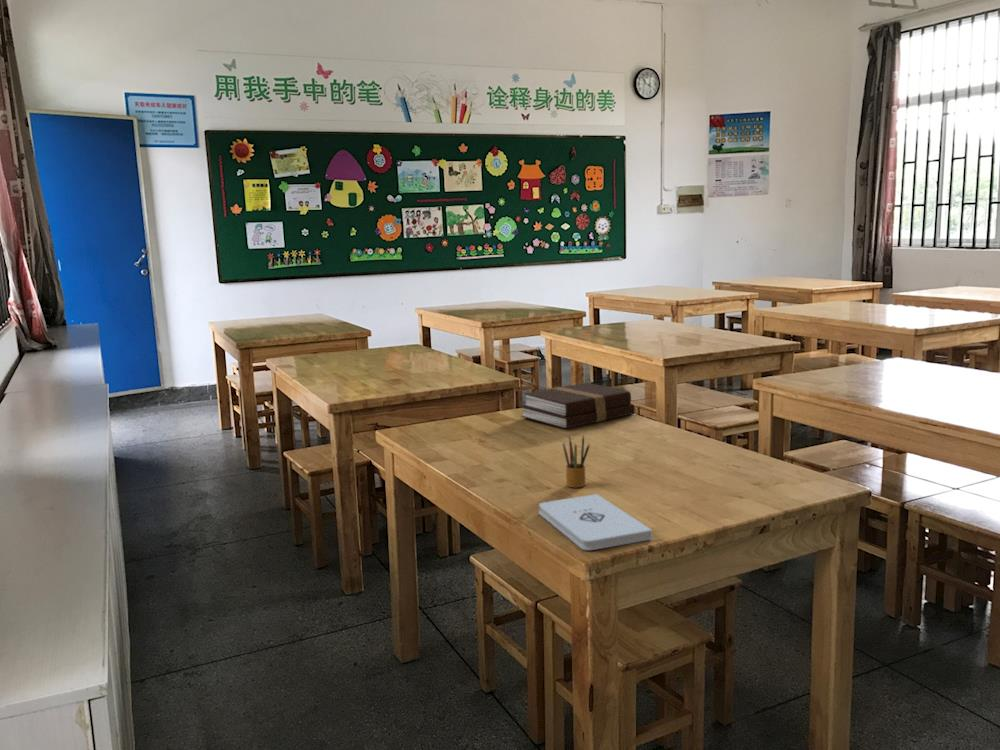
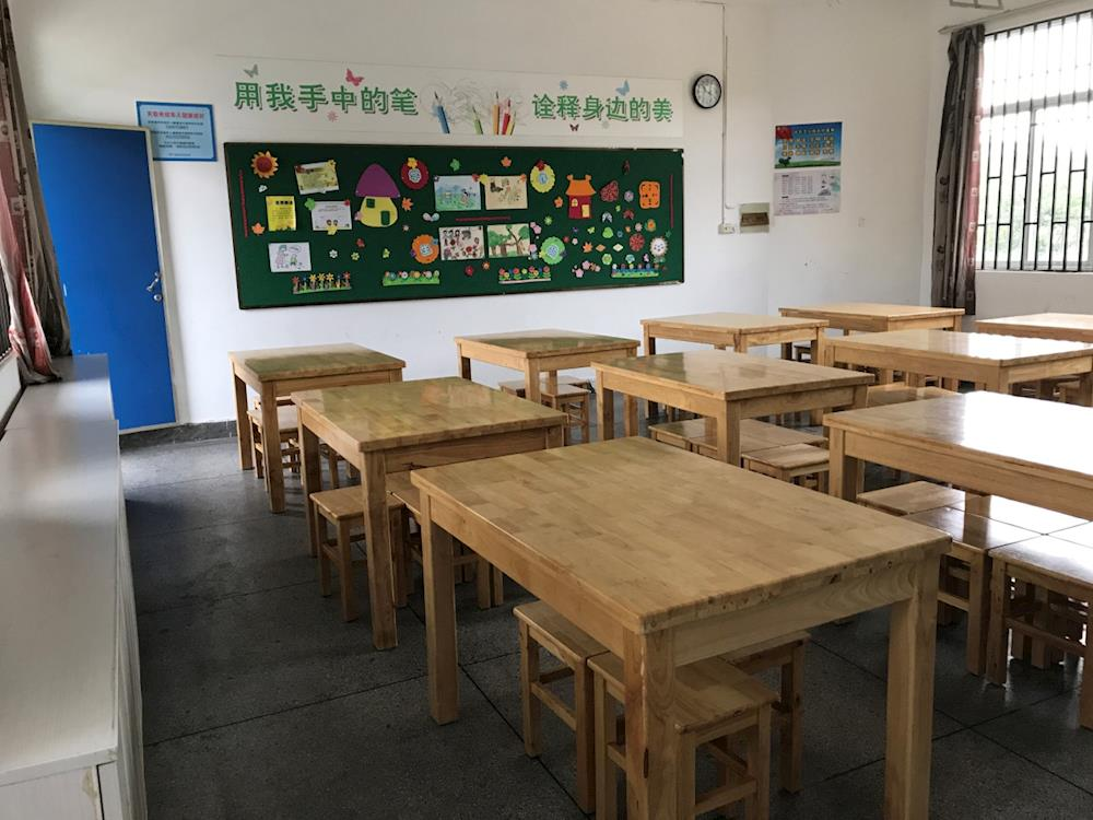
- pencil box (576, 461)
- book (577, 404)
- notepad (591, 520)
